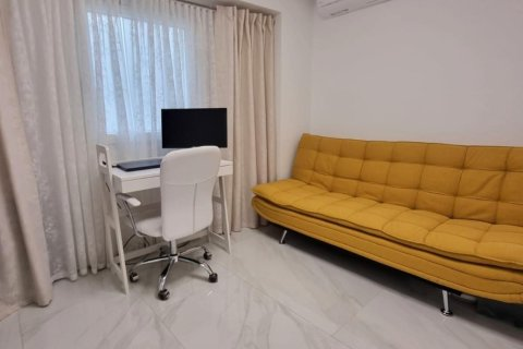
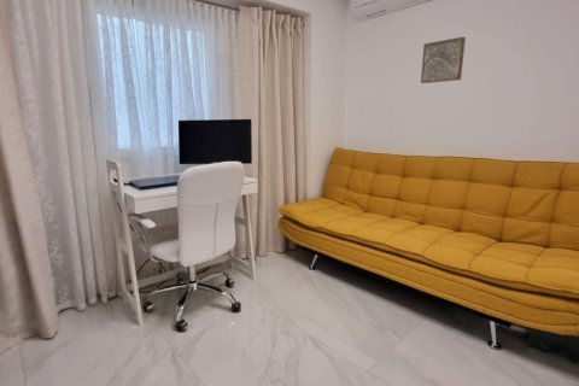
+ wall art (441, 60)
